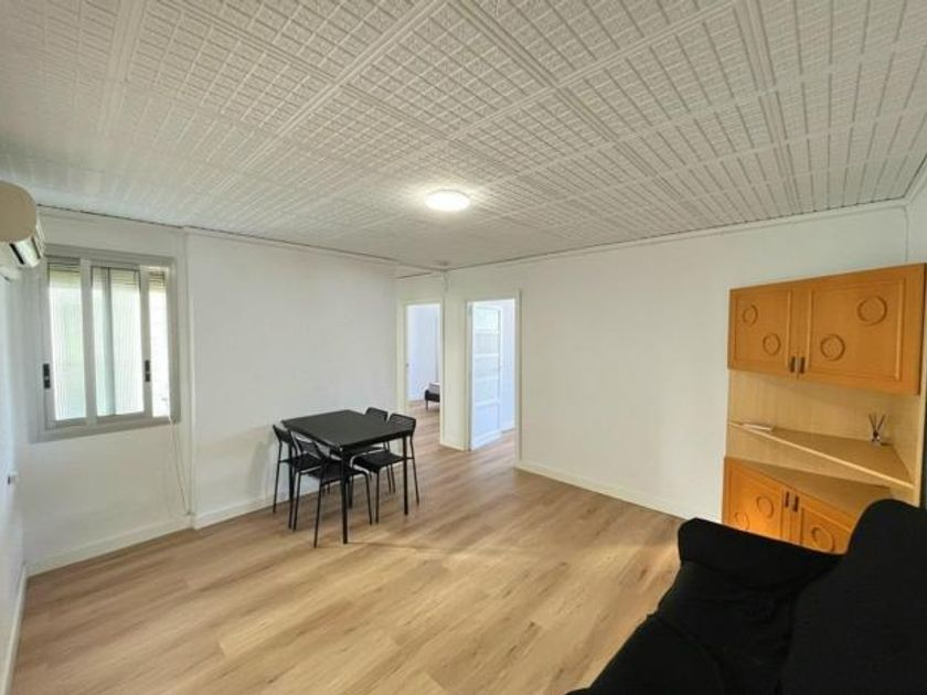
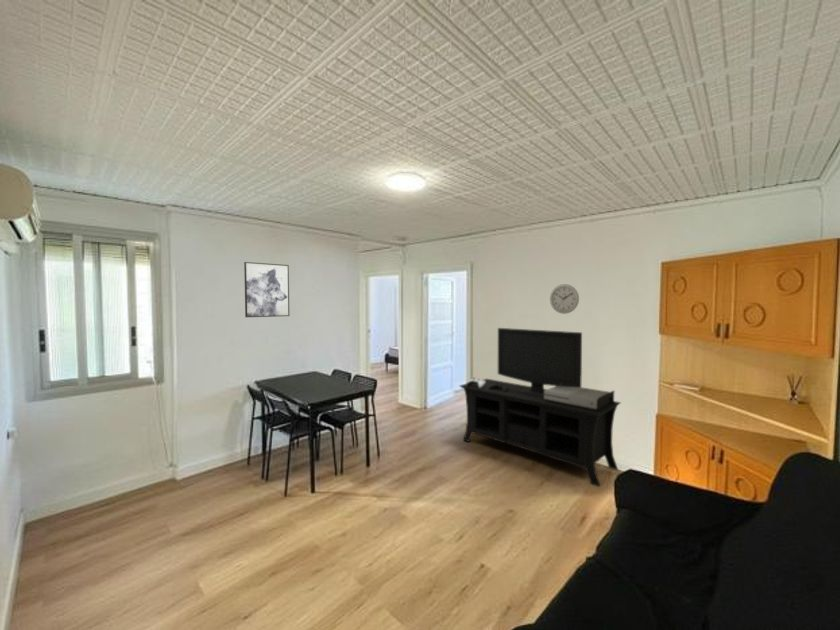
+ wall clock (563, 298)
+ media console (532, 392)
+ wall art (267, 290)
